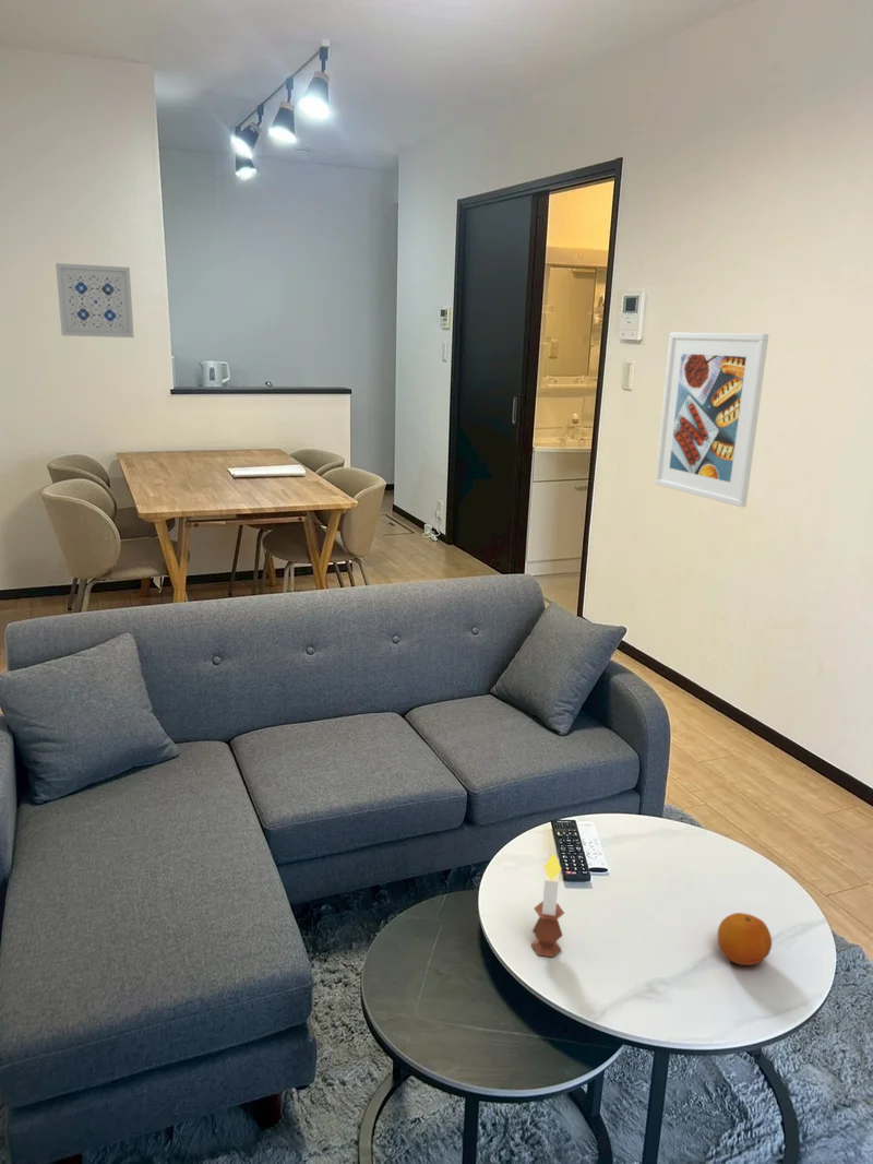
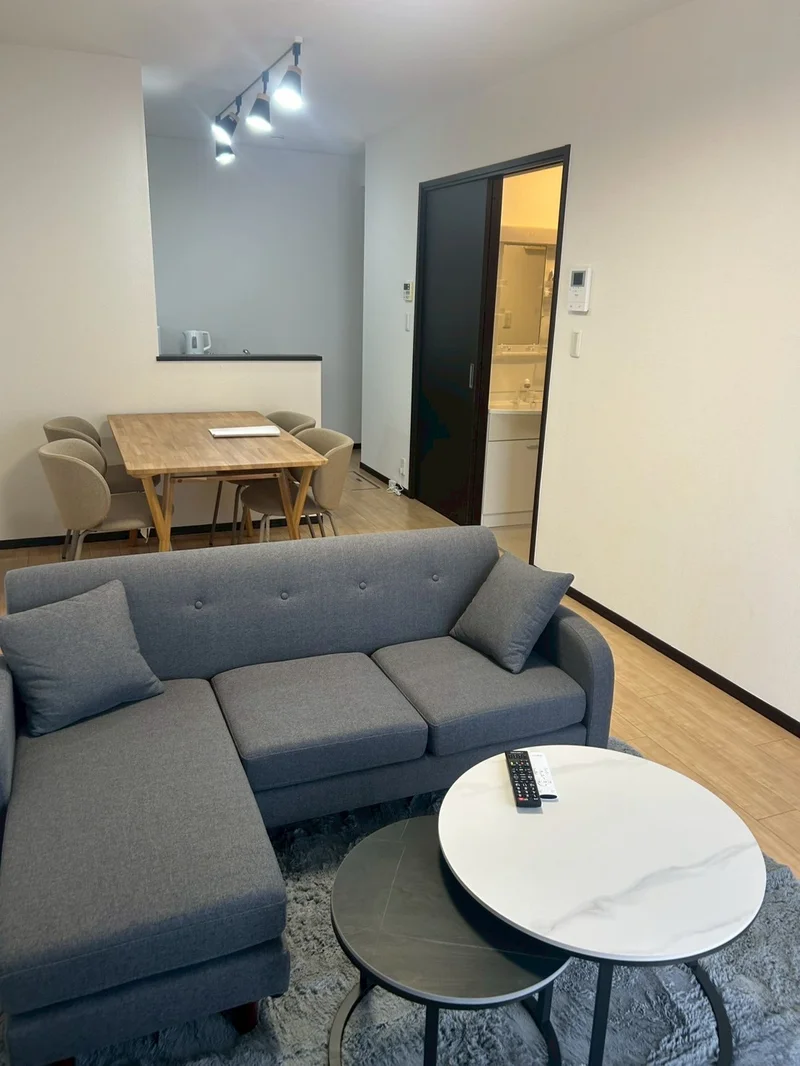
- wall art (95, 301)
- candle (549, 900)
- fruit (744, 938)
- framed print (706, 416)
